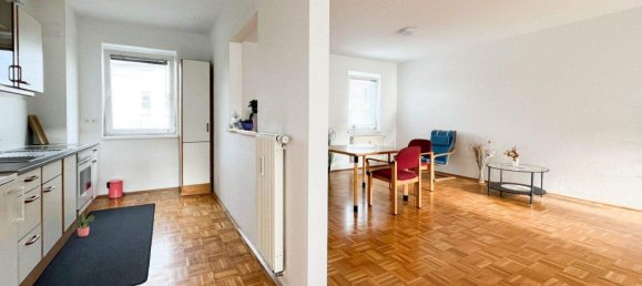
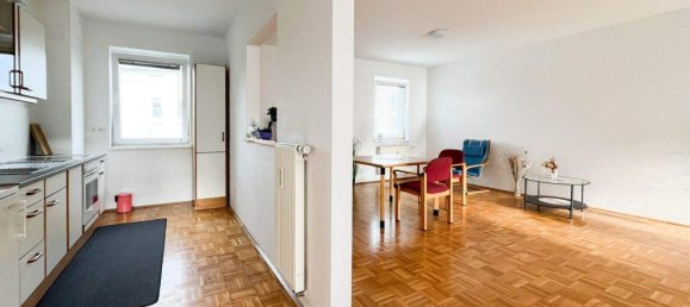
- potted plant (86, 222)
